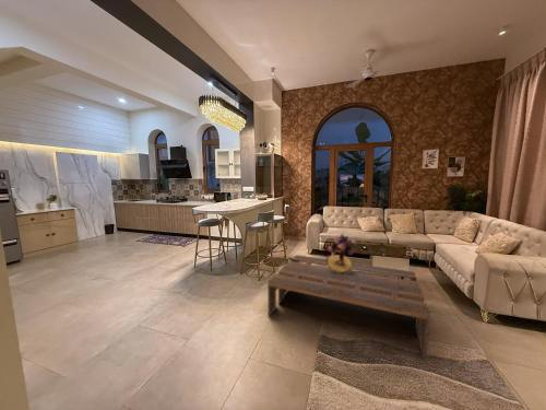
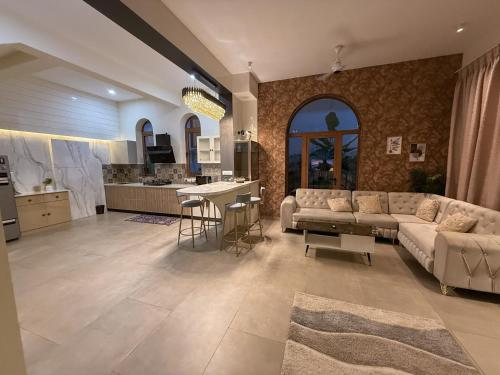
- bouquet (340, 251)
- coffee table (343, 292)
